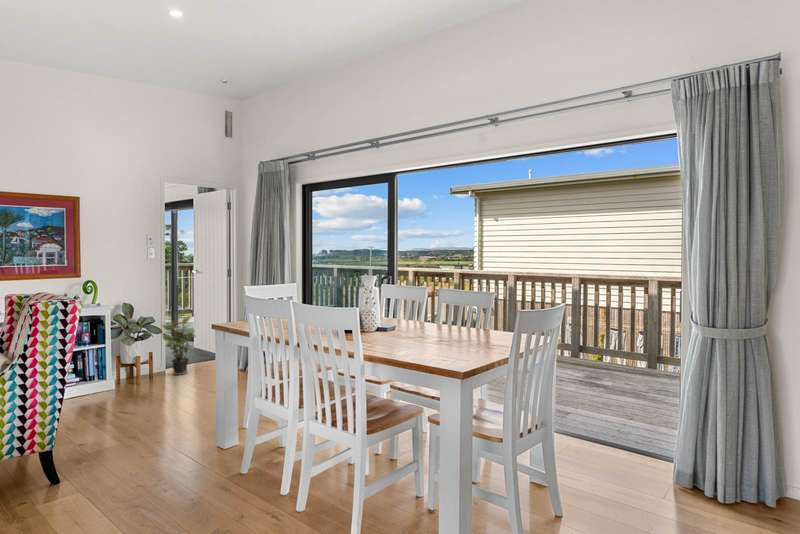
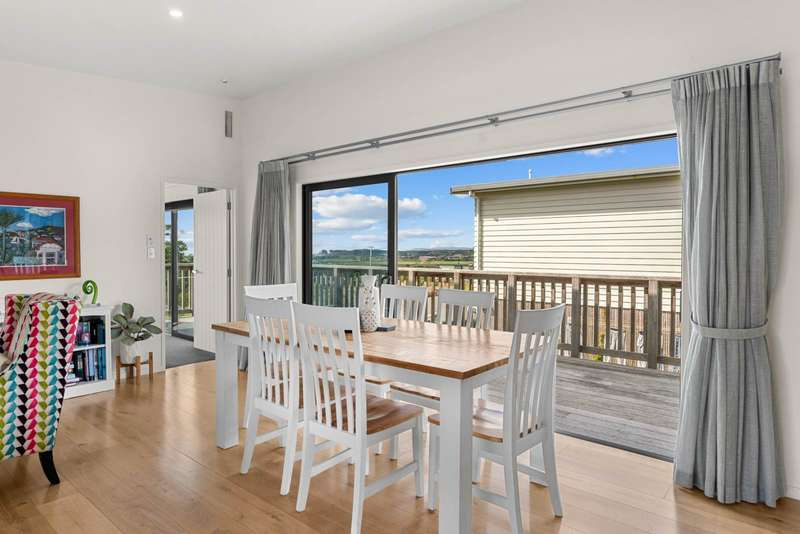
- potted plant (177, 344)
